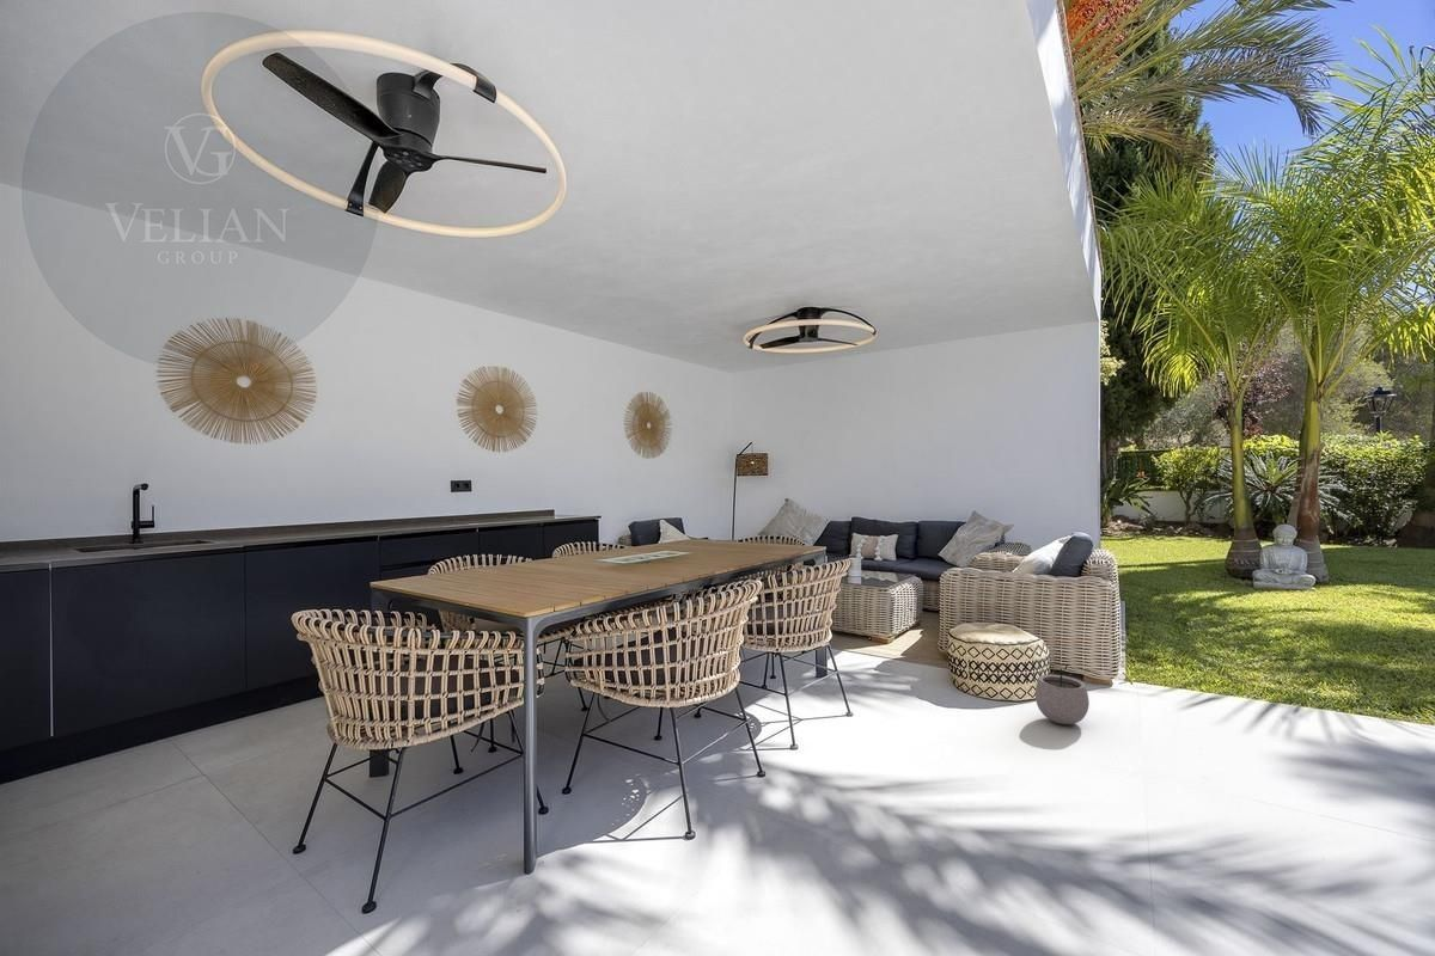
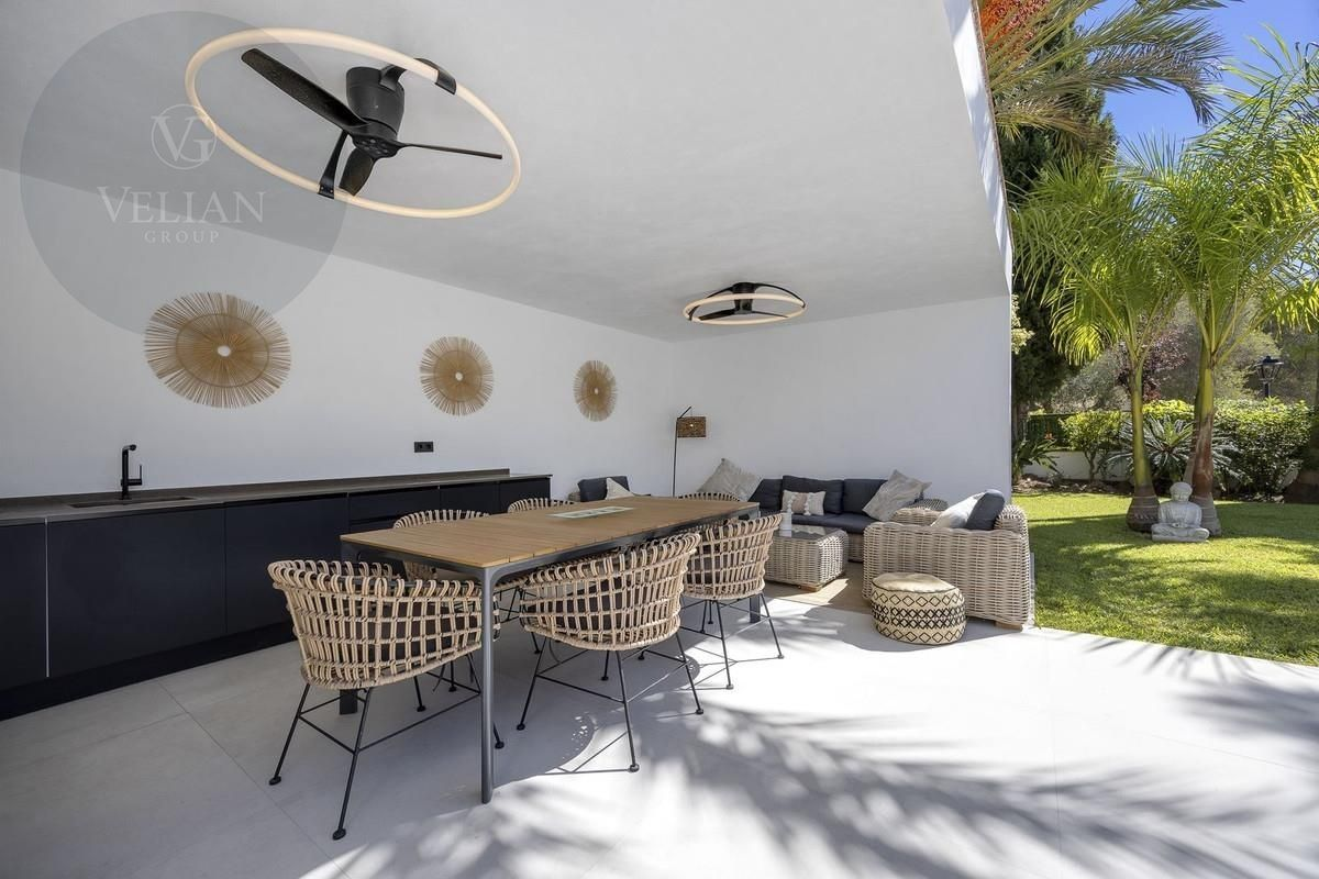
- plant pot (1061, 692)
